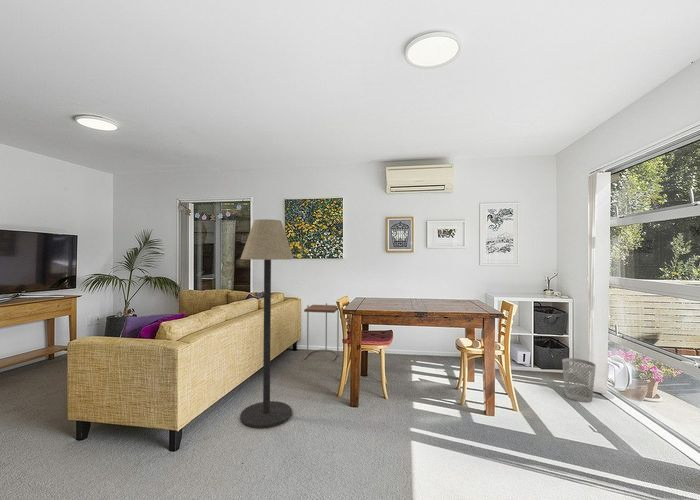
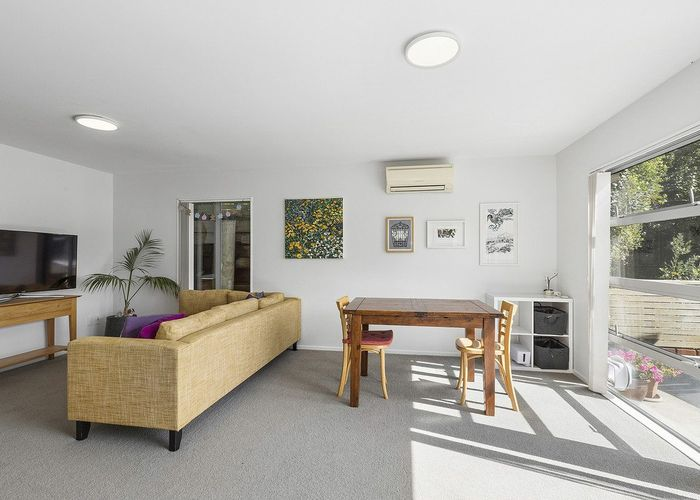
- side table (326, 330)
- wastebasket (578, 380)
- floor lamp (267, 317)
